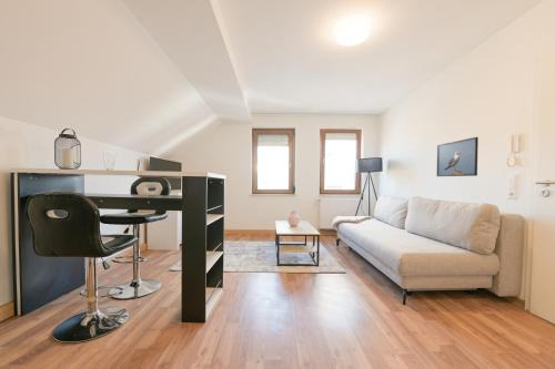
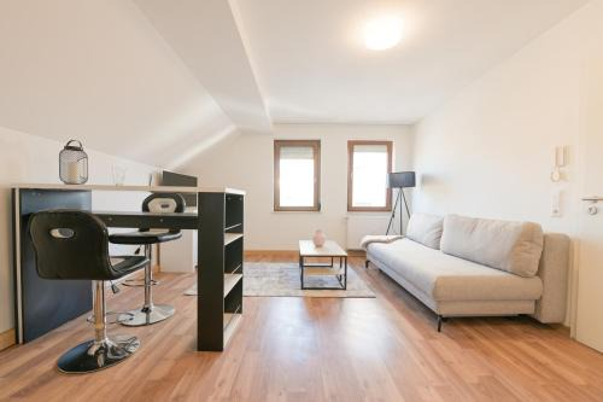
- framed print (455, 158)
